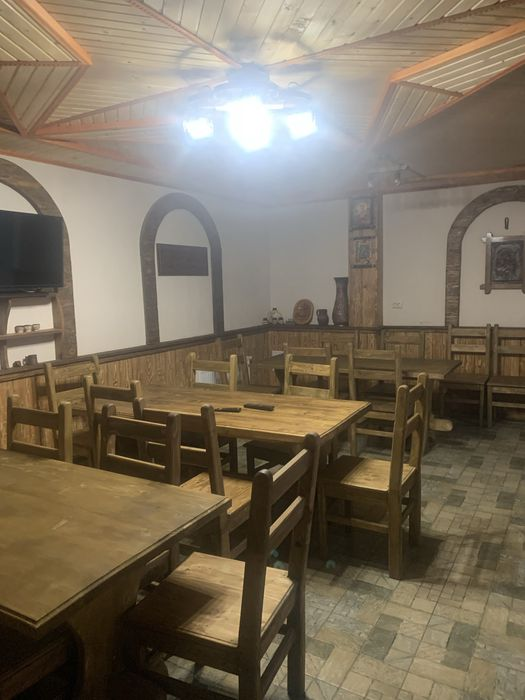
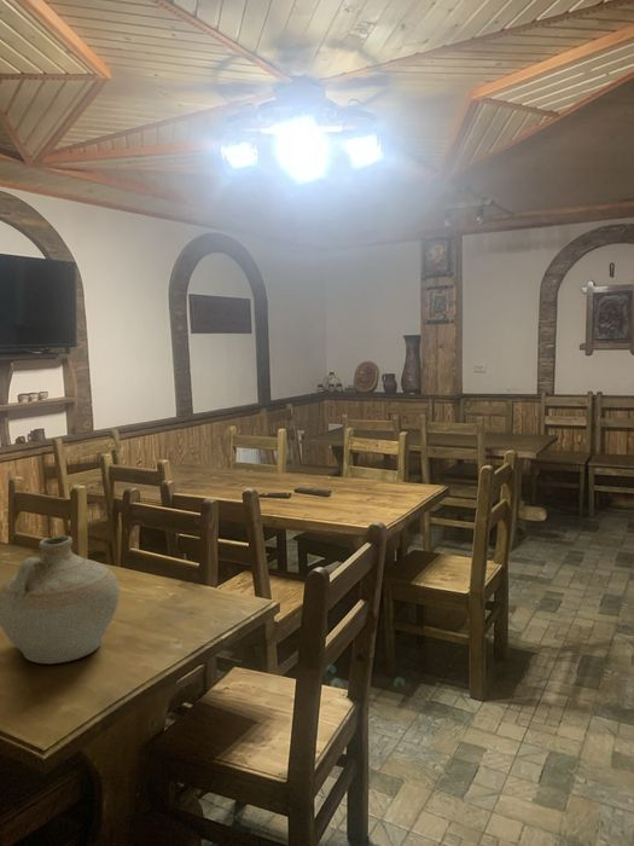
+ ceramic jug (59, 593)
